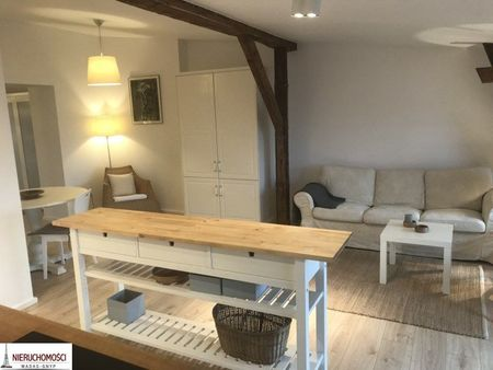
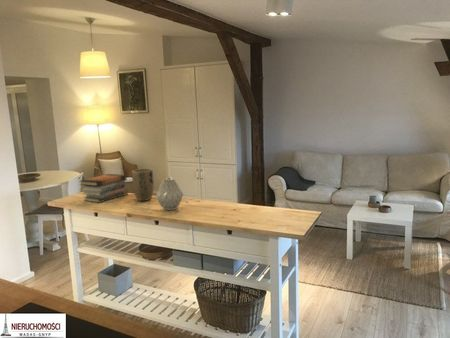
+ plant pot (143, 184)
+ vase (169, 193)
+ book stack (104, 187)
